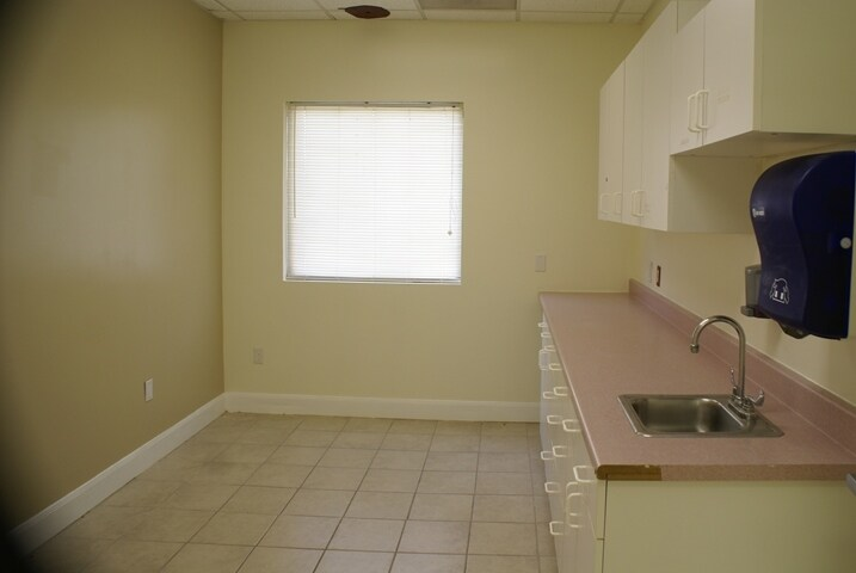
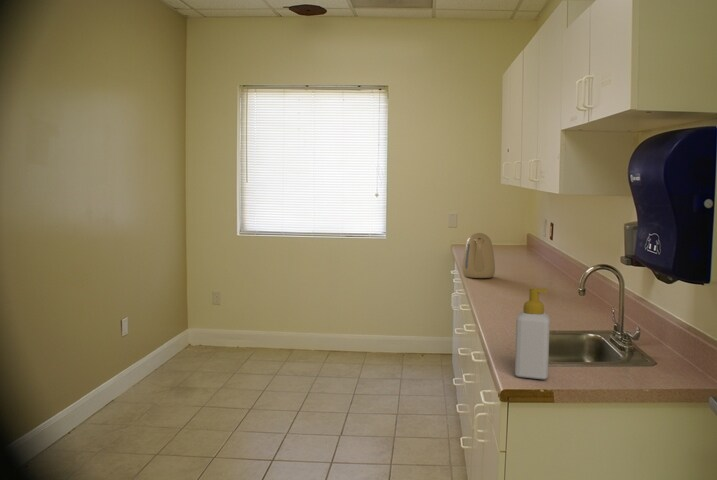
+ soap bottle (532, 332)
+ kettle (479, 255)
